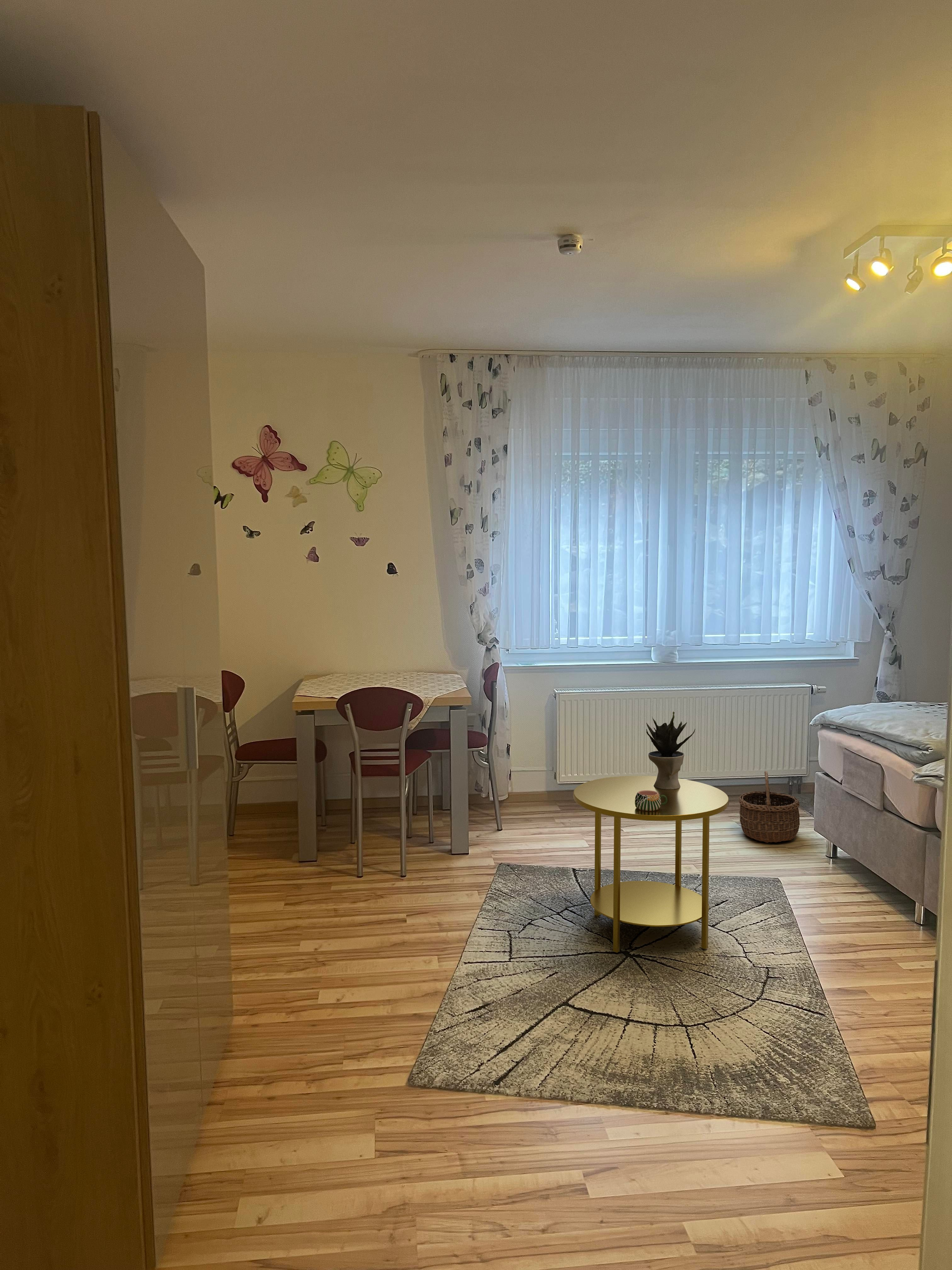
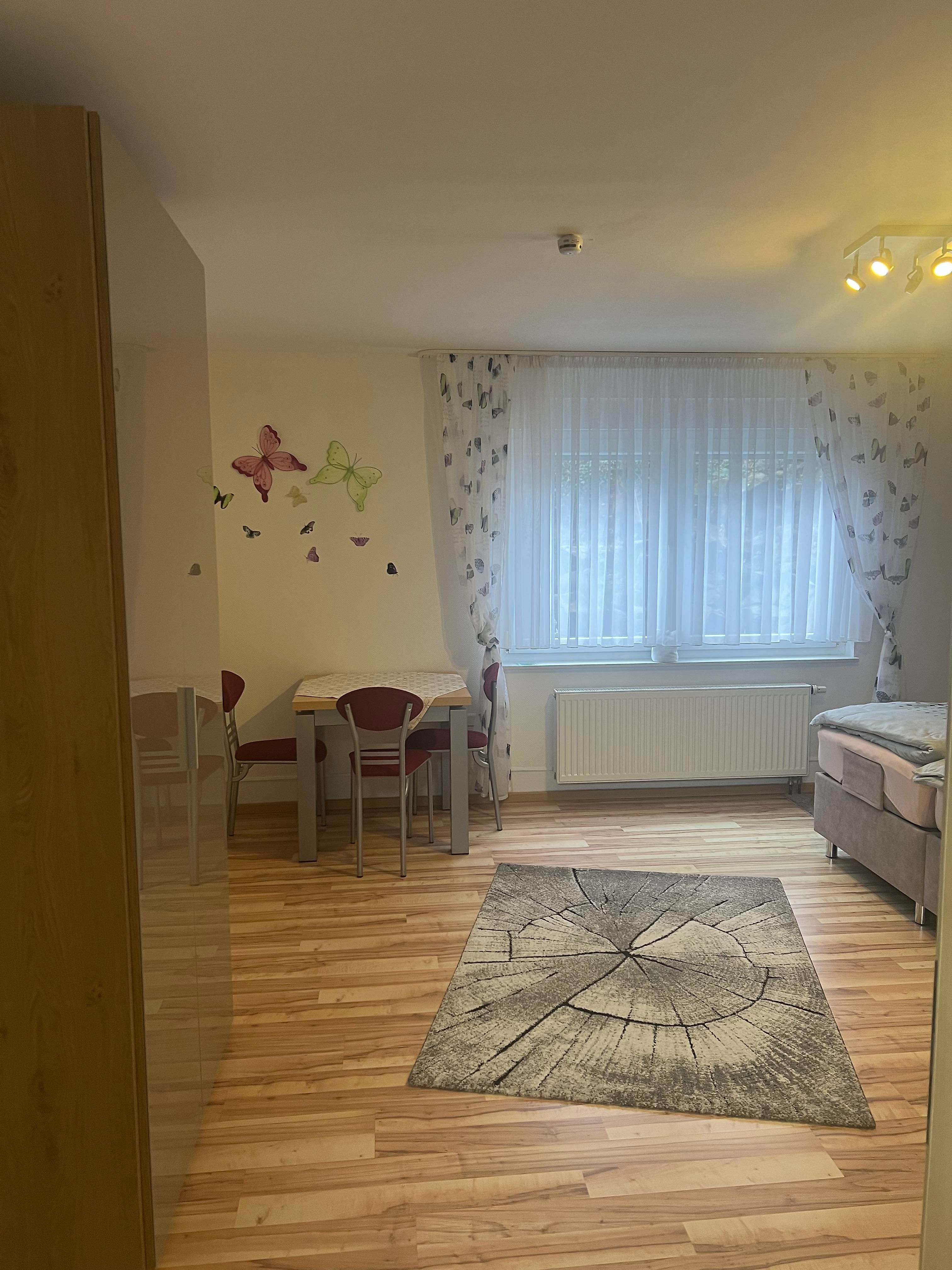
- potted plant (668, 750)
- wicker basket (769, 804)
- mug (651, 800)
- side table (649, 881)
